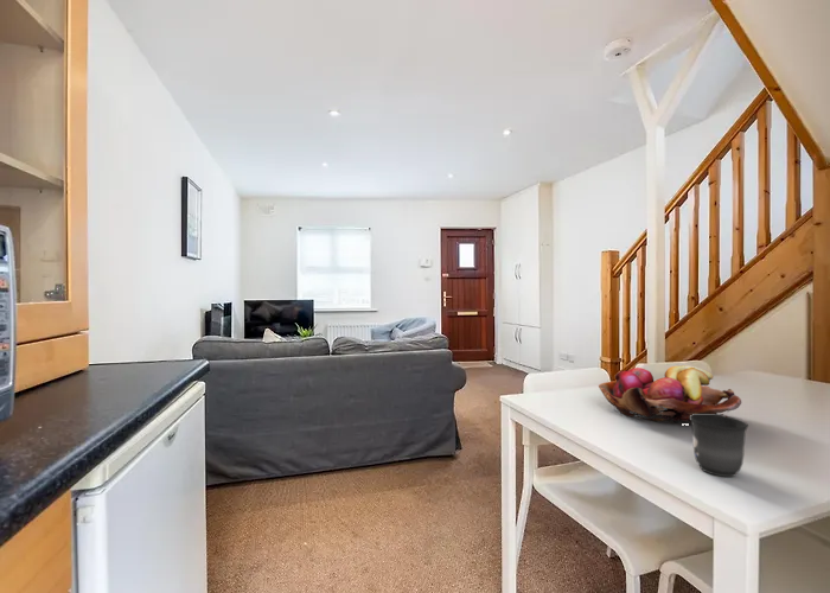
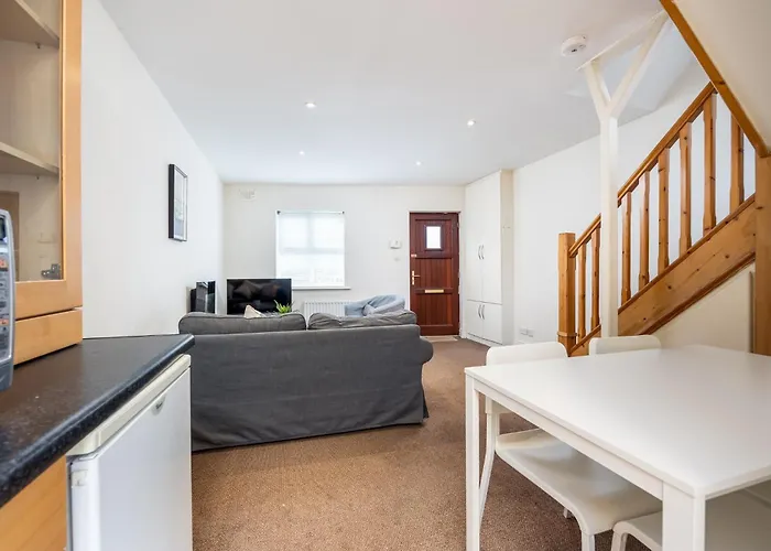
- mug (715, 441)
- fruit basket (666, 390)
